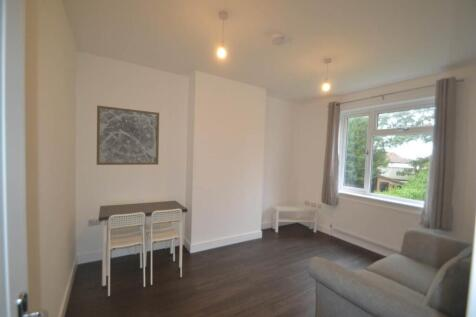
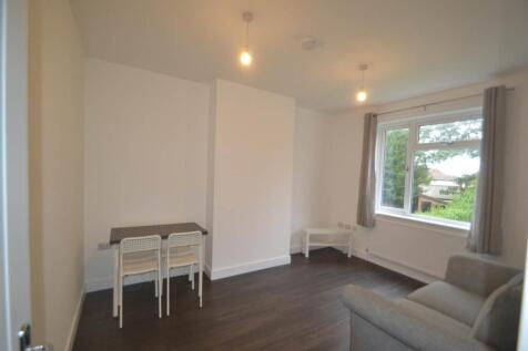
- wall art (129, 137)
